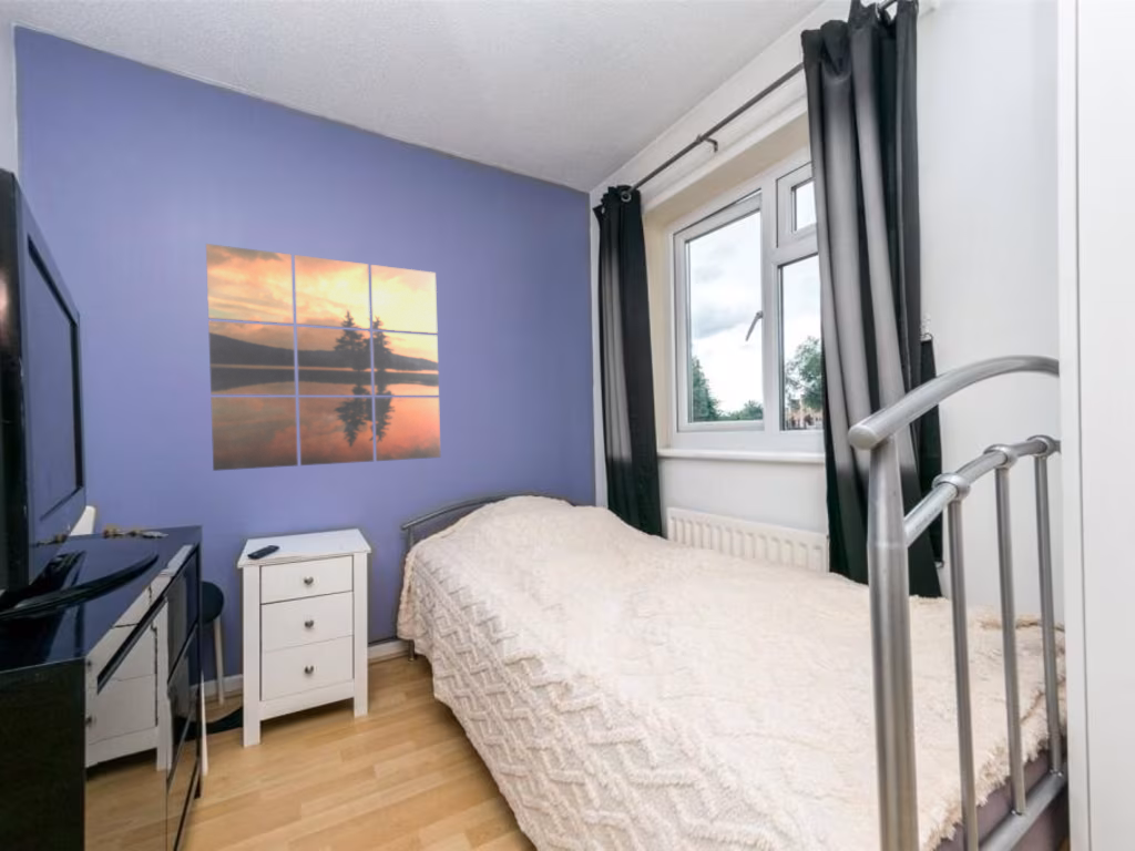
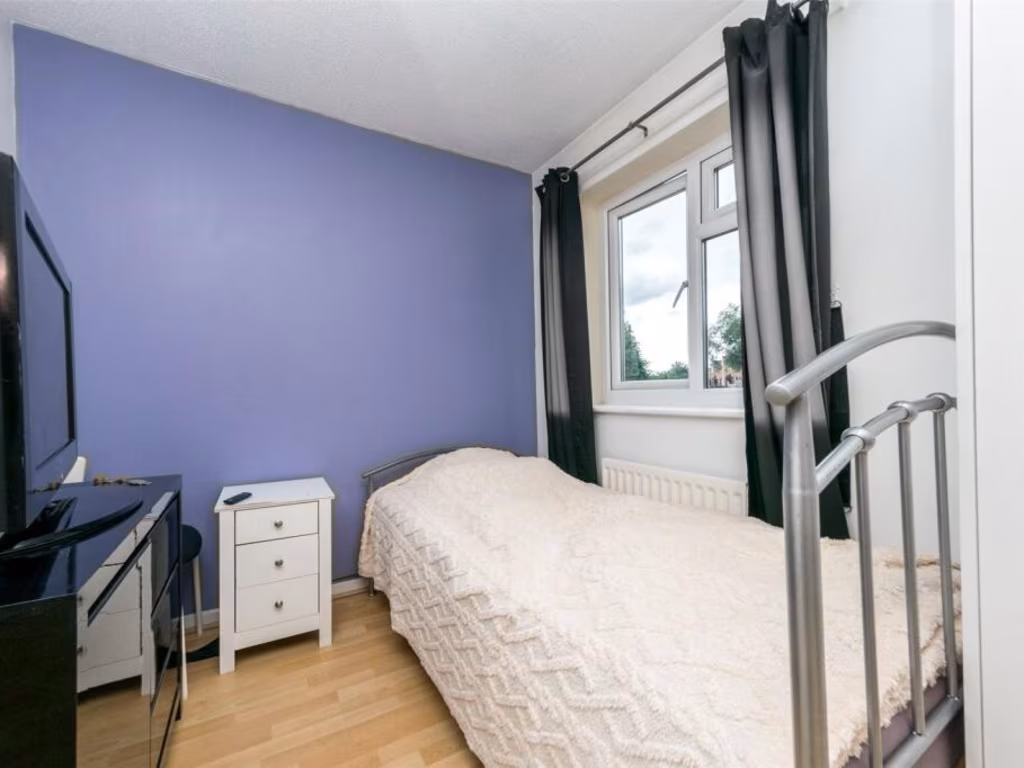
- wall art (335, 361)
